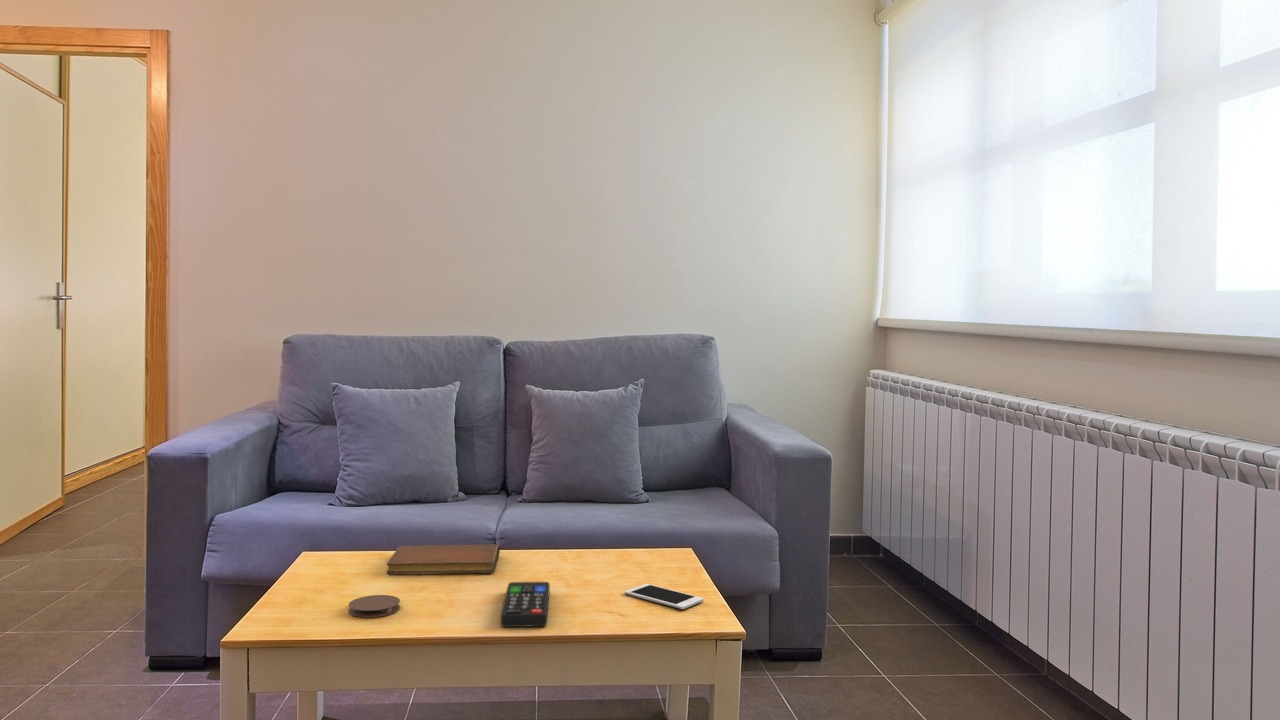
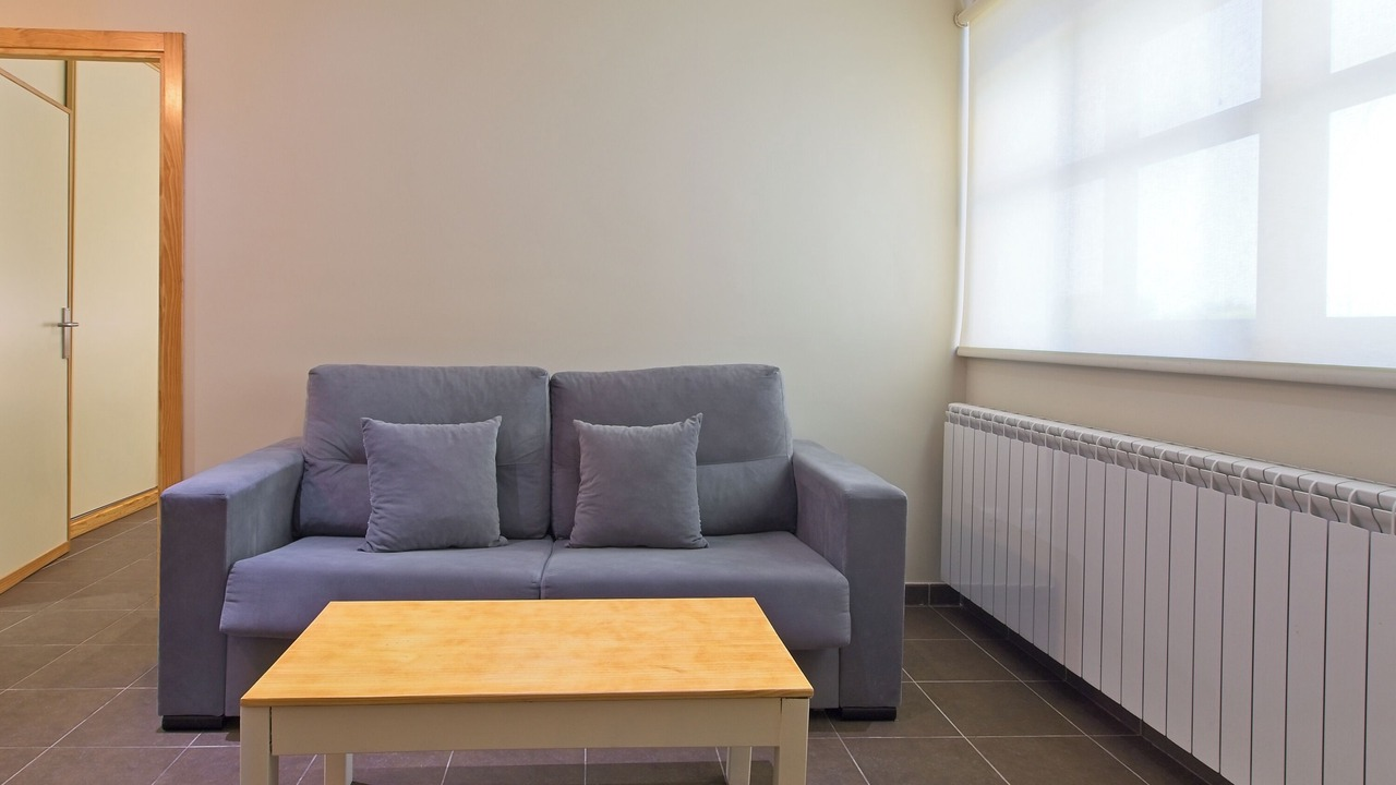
- cell phone (663, 596)
- remote control (526, 601)
- coaster (374, 605)
- notebook (445, 558)
